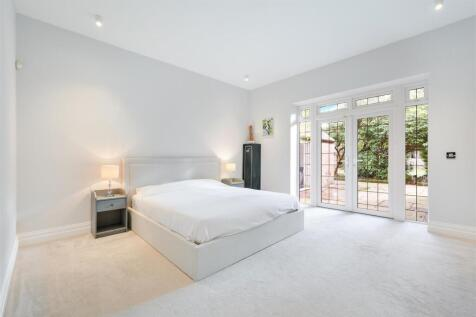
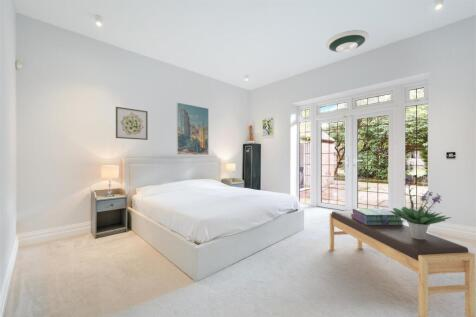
+ bench (382, 249)
+ stack of books (375, 216)
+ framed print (193, 130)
+ potted plant (420, 206)
+ wall art (132, 124)
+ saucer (346, 45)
